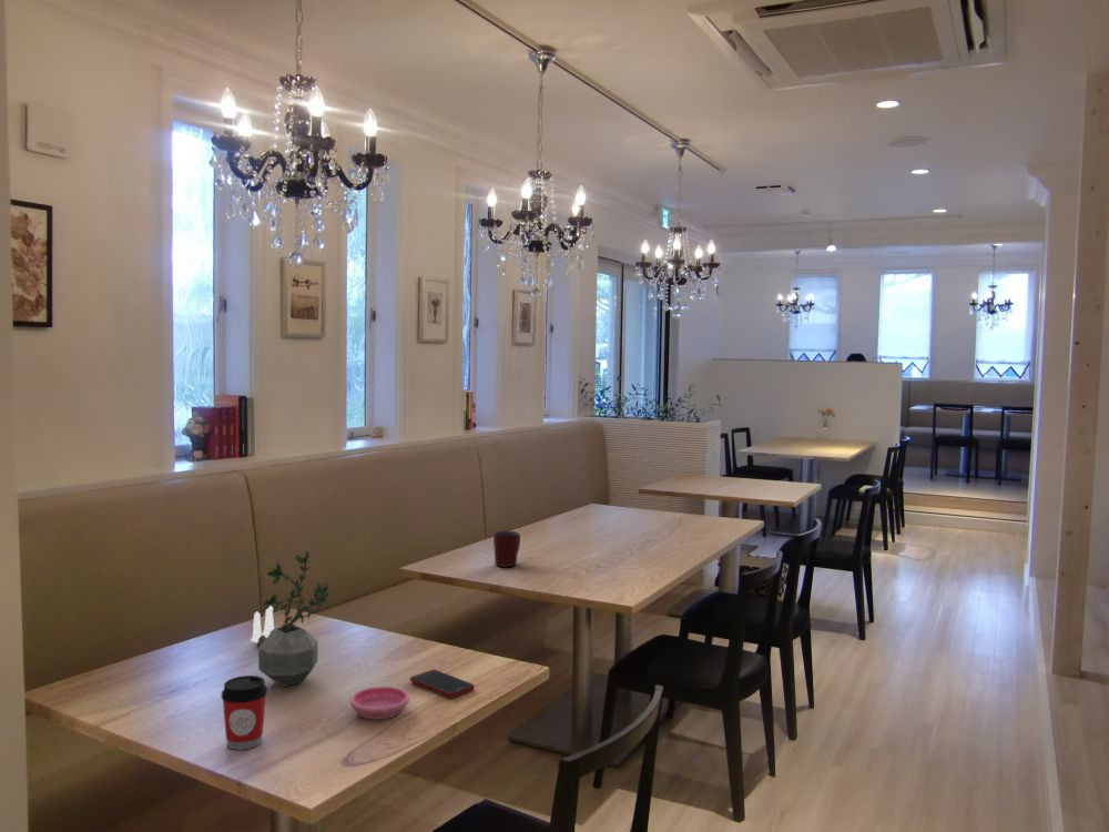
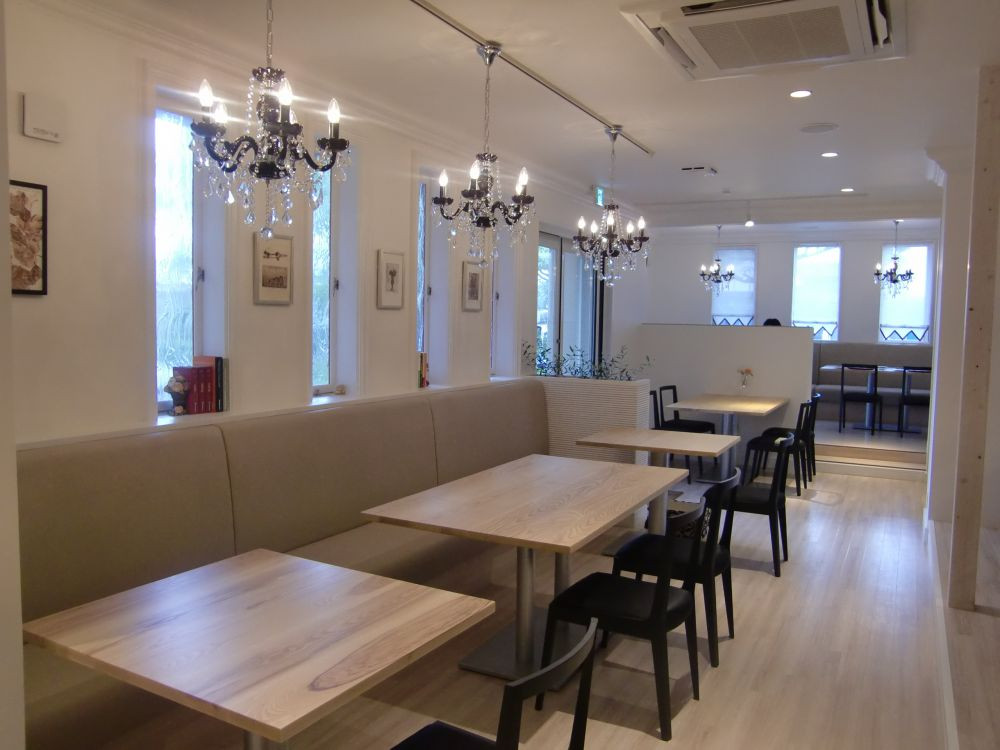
- potted plant (296, 616)
- salt and pepper shaker set (269, 623)
- cell phone (441, 682)
- saucer (379, 703)
- coffee cup (244, 712)
- mug (508, 548)
